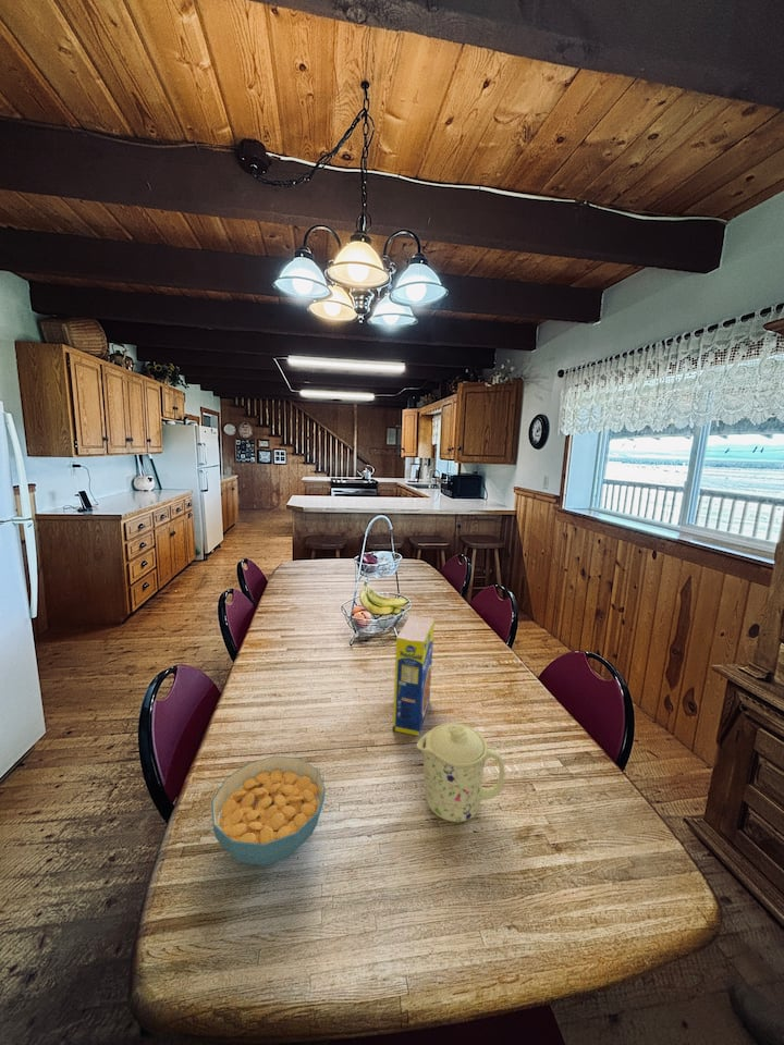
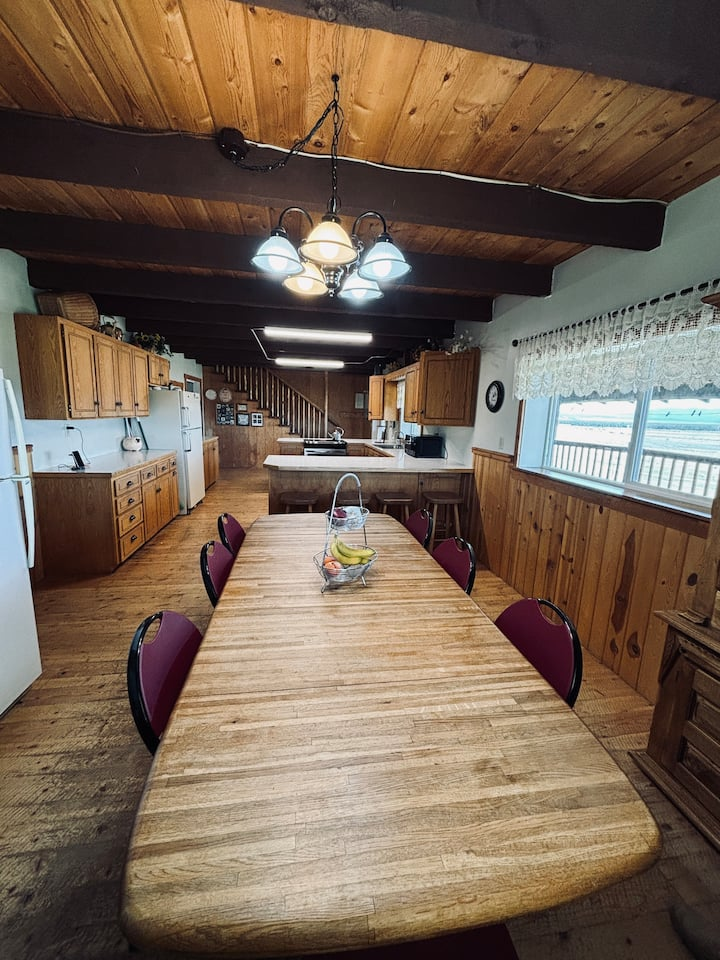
- legume (414, 672)
- mug (460, 769)
- cereal bowl (270, 817)
